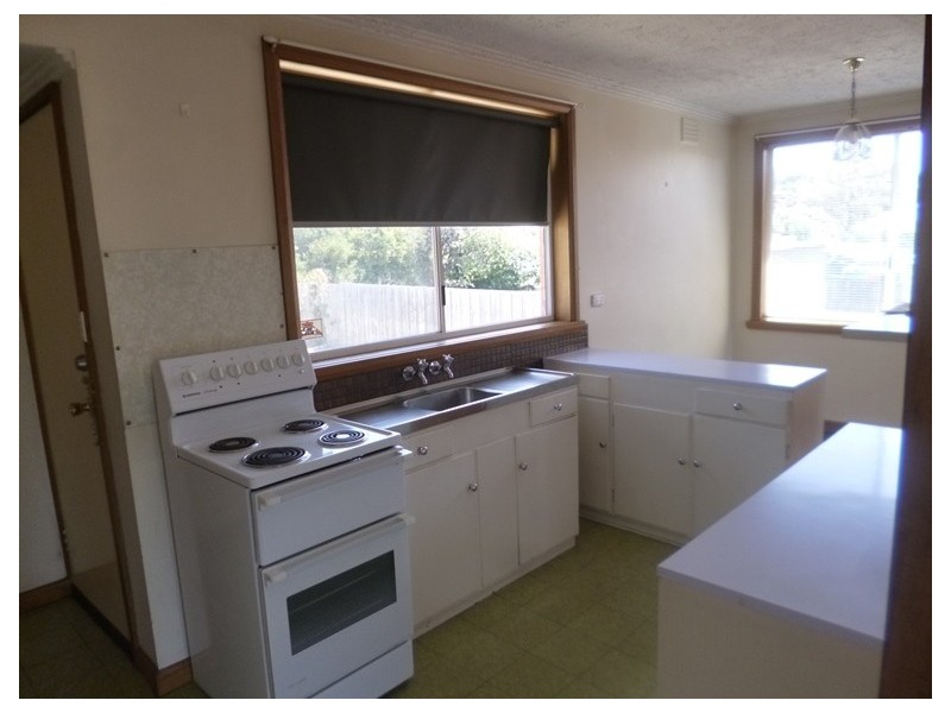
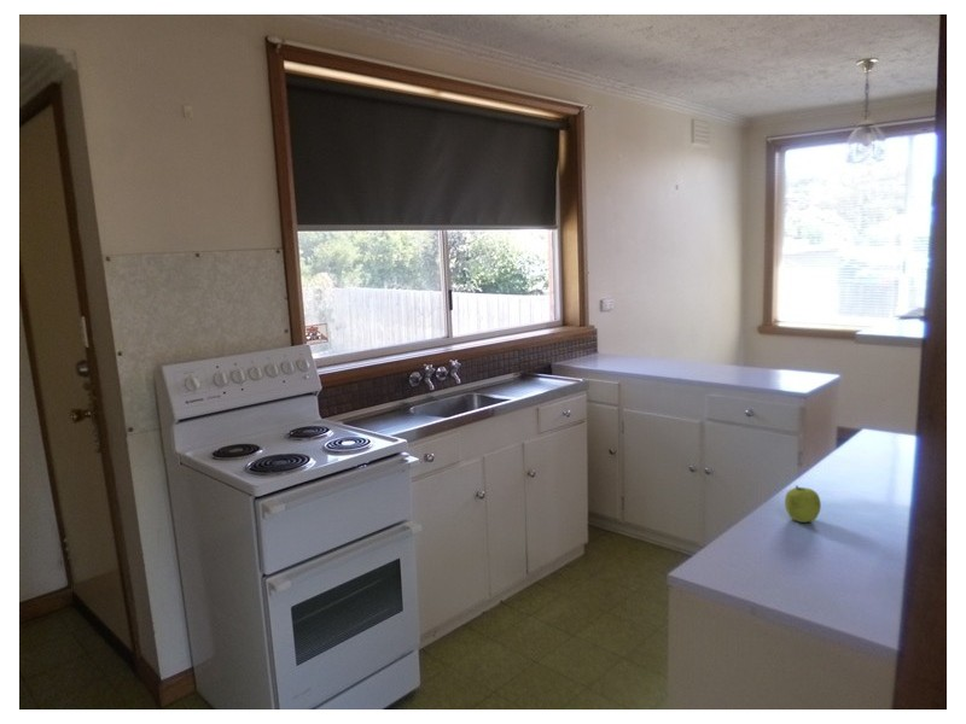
+ fruit (802, 502)
